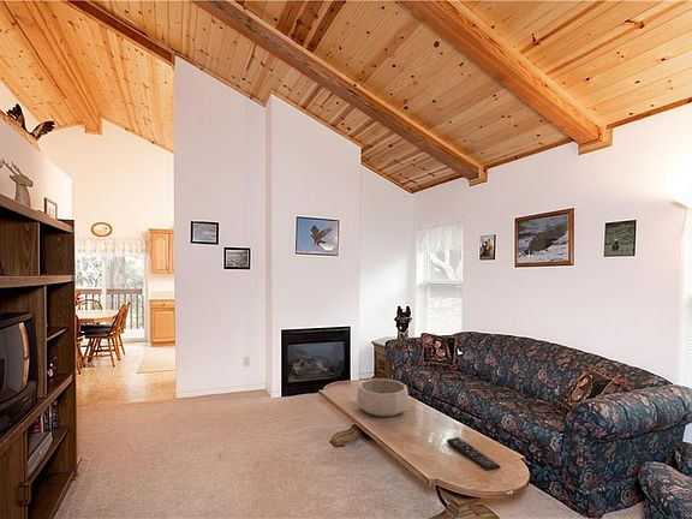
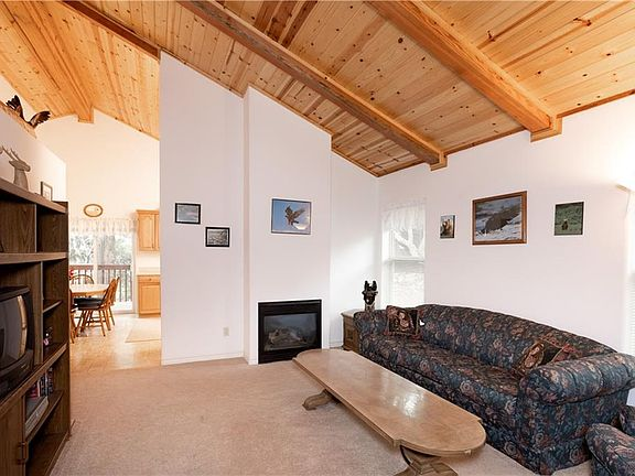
- remote control (471, 452)
- decorative bowl (382, 398)
